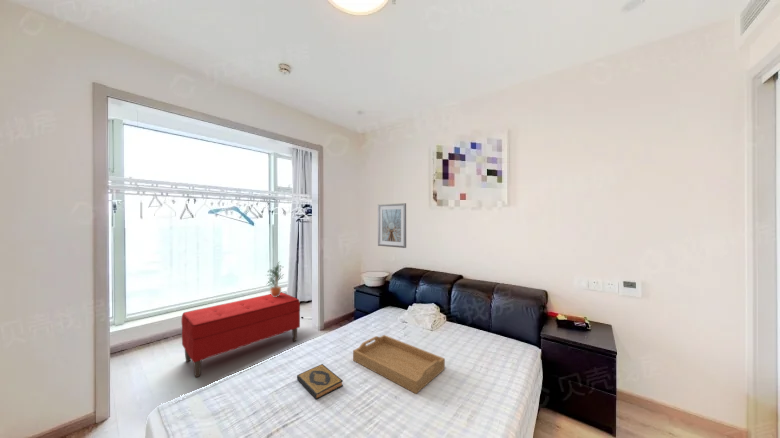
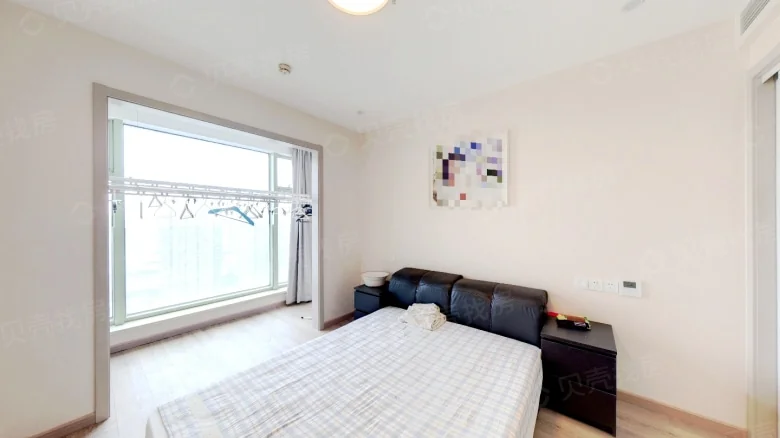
- serving tray (397, 357)
- bench (245, 327)
- hardback book (319, 380)
- picture frame (391, 225)
- potted plant (275, 279)
